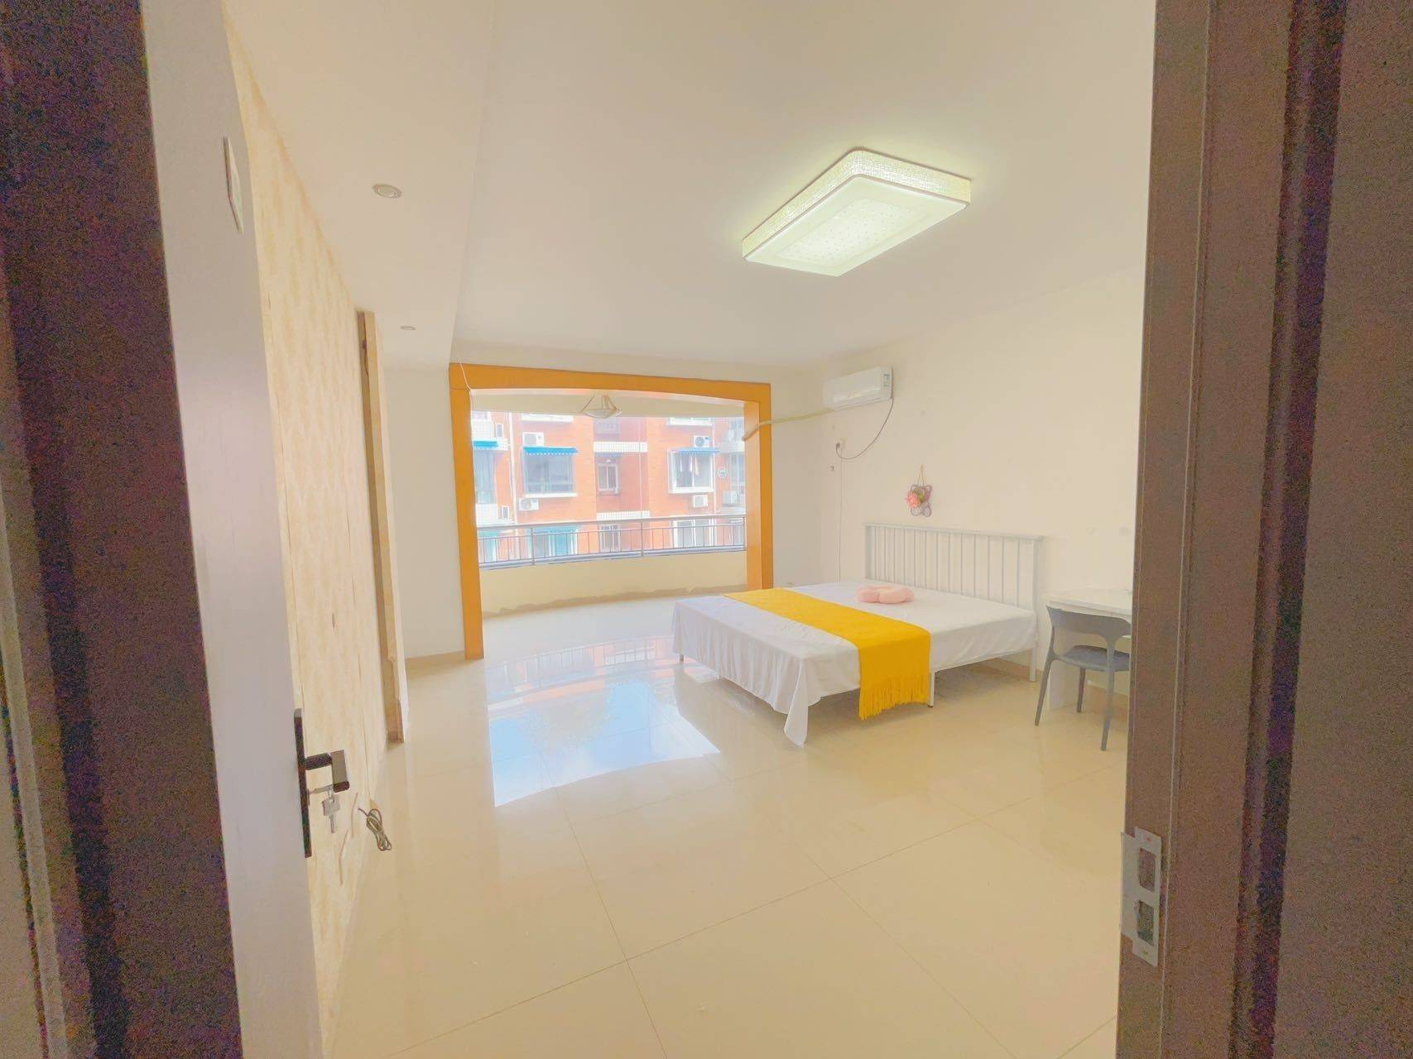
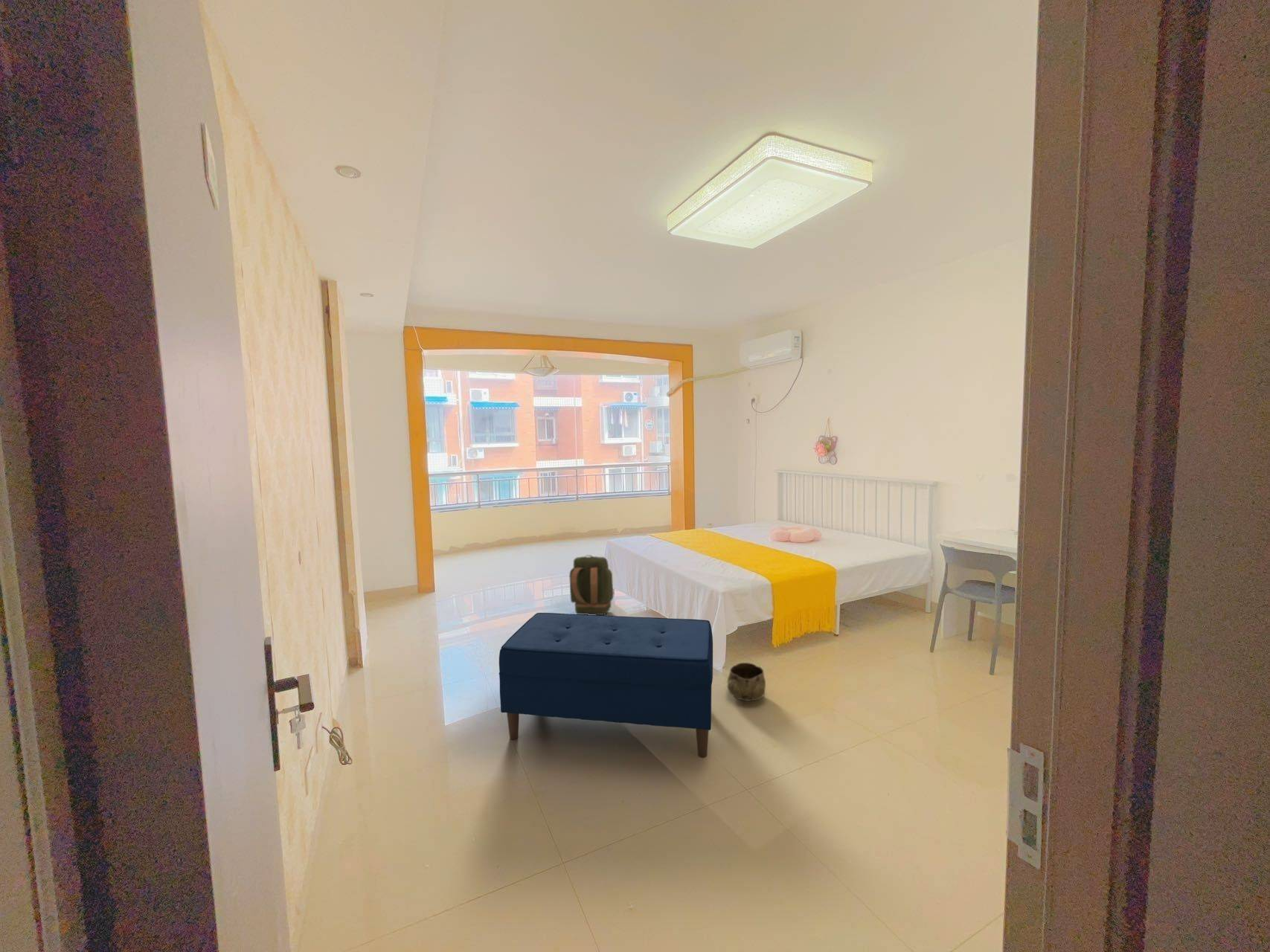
+ backpack (590, 585)
+ decorative bowl (746, 683)
+ bench (612, 678)
